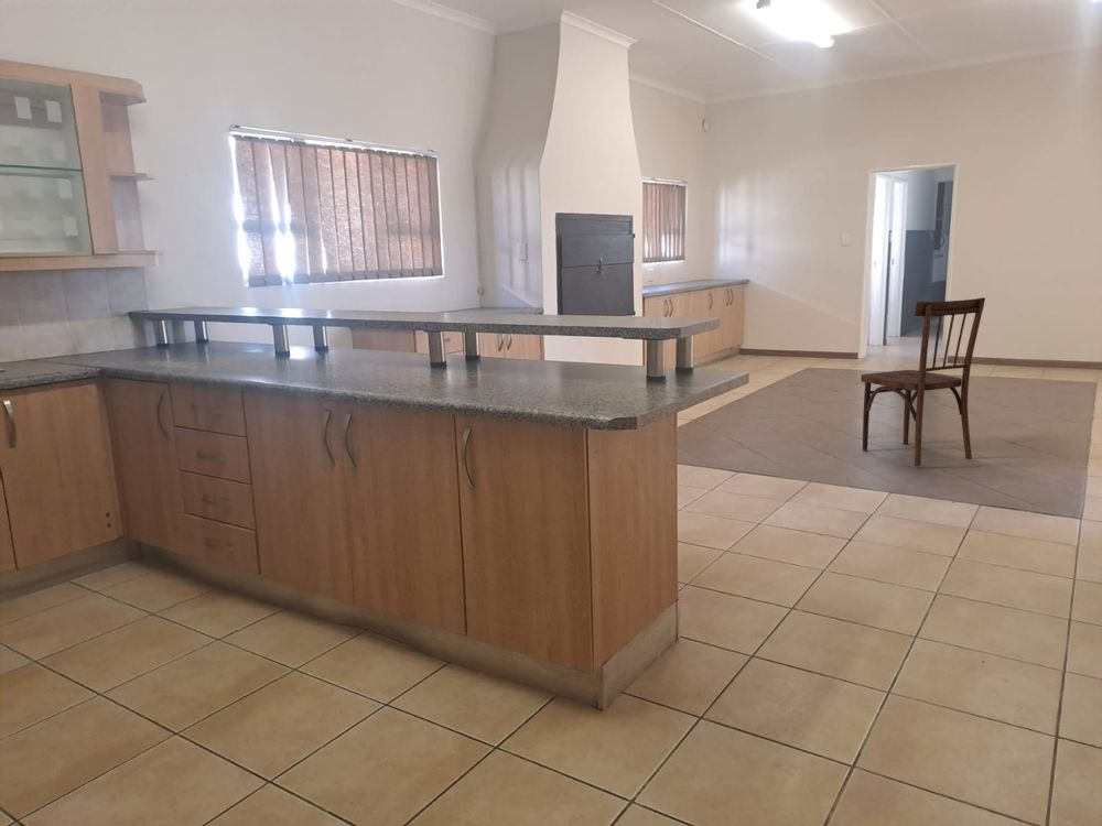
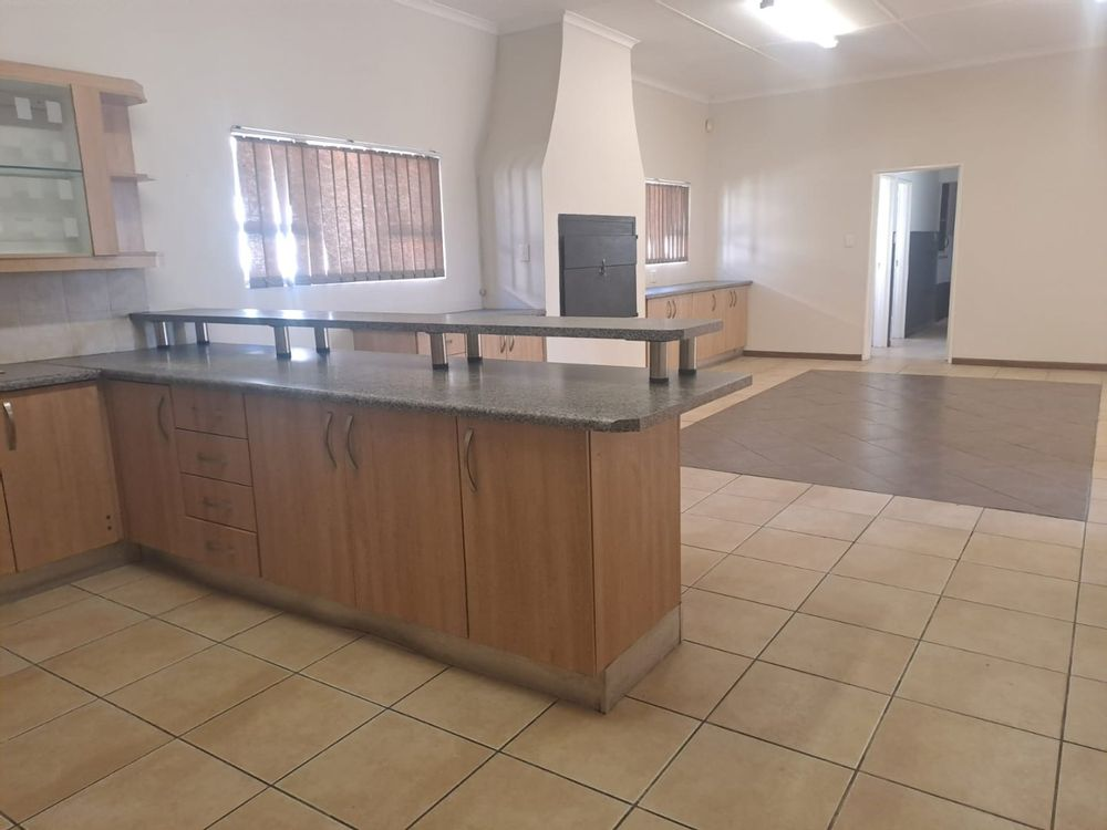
- dining chair (916, 377)
